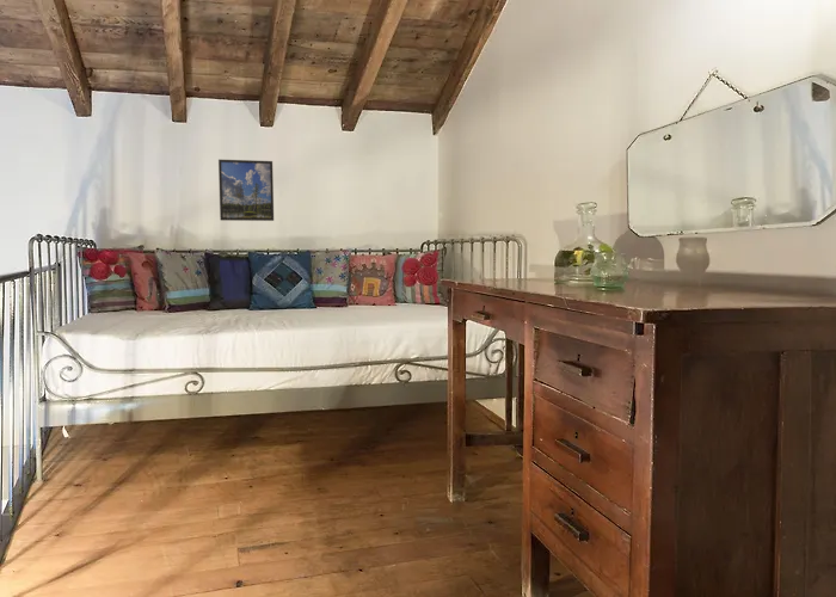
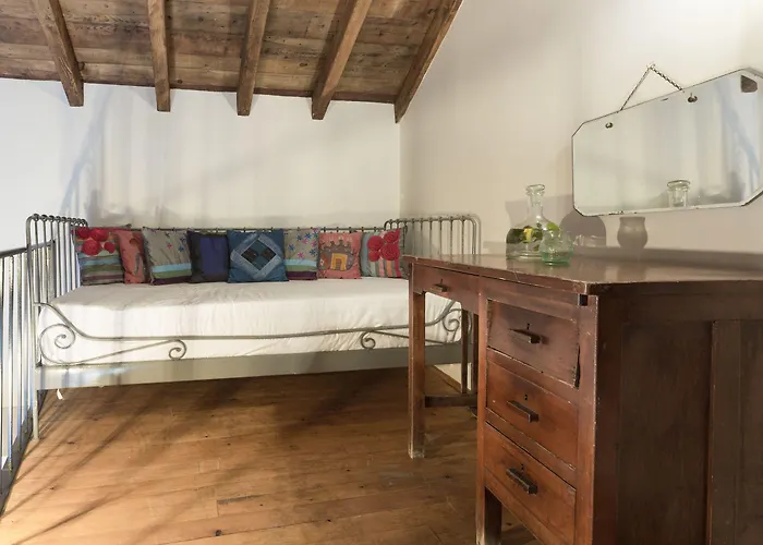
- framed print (246, 190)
